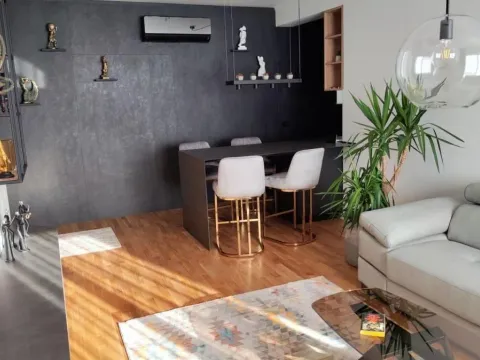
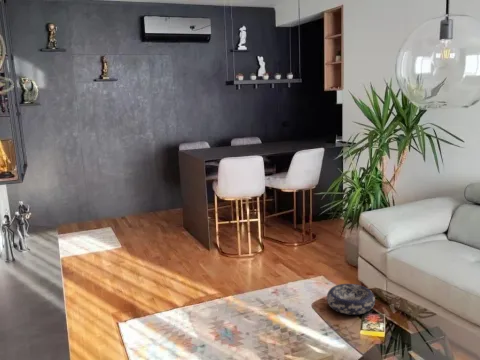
+ decorative bowl (350, 298)
